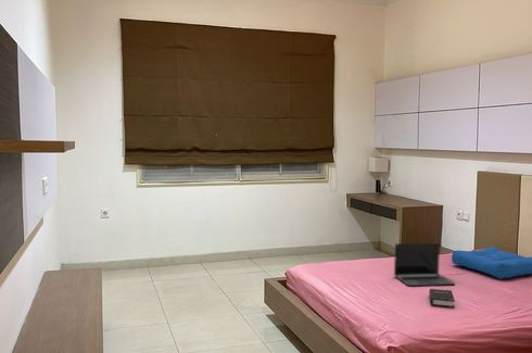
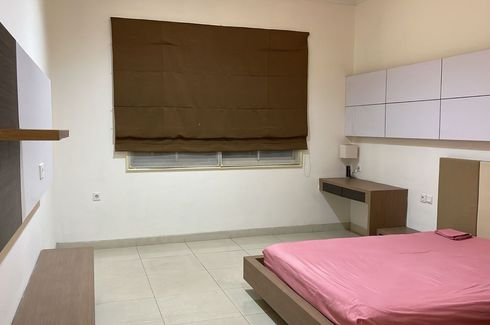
- seat cushion (495, 262)
- hardback book (441, 298)
- laptop (423, 263)
